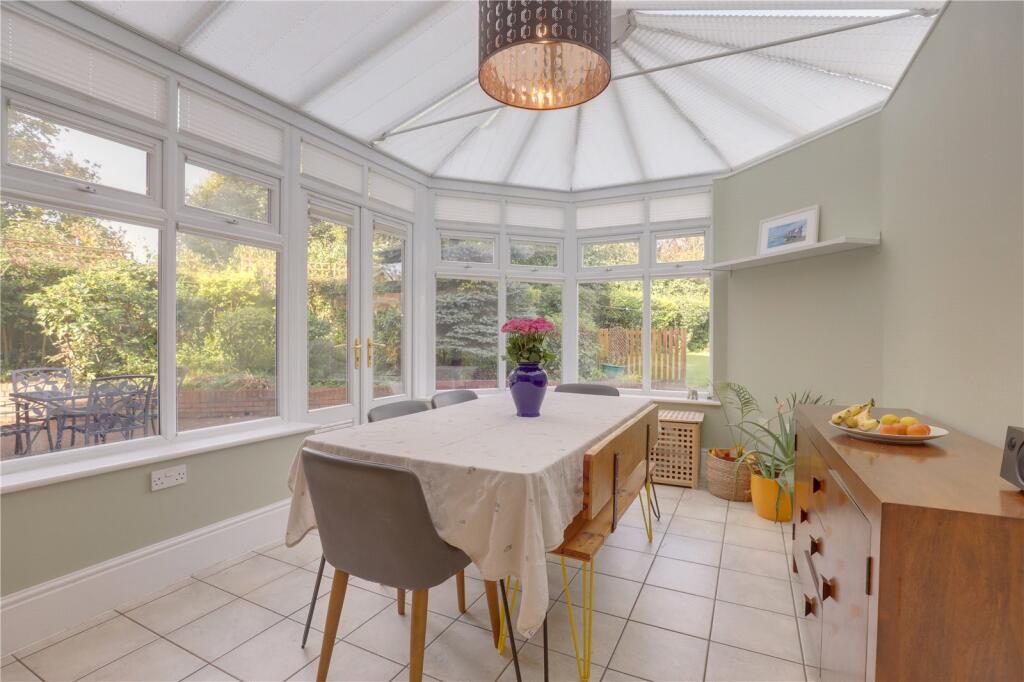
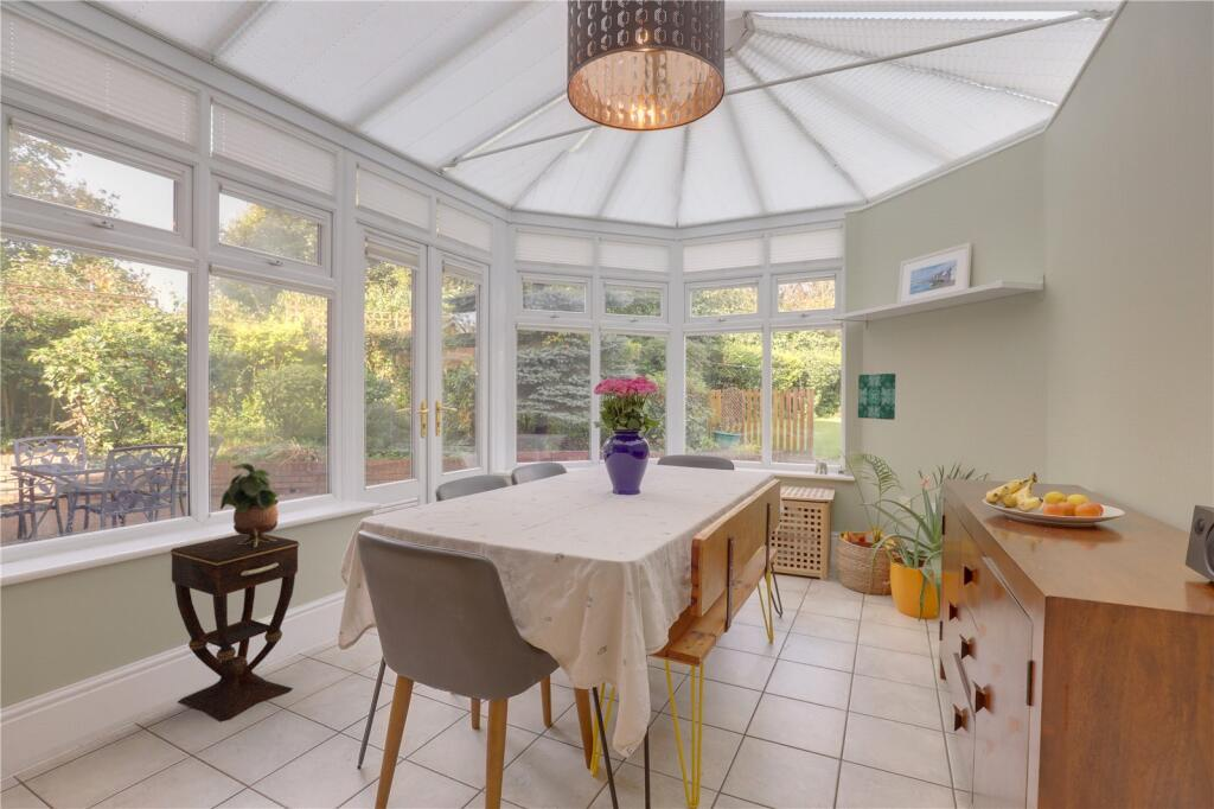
+ wall art (876, 396)
+ side table (238, 622)
+ potted plant (250, 502)
